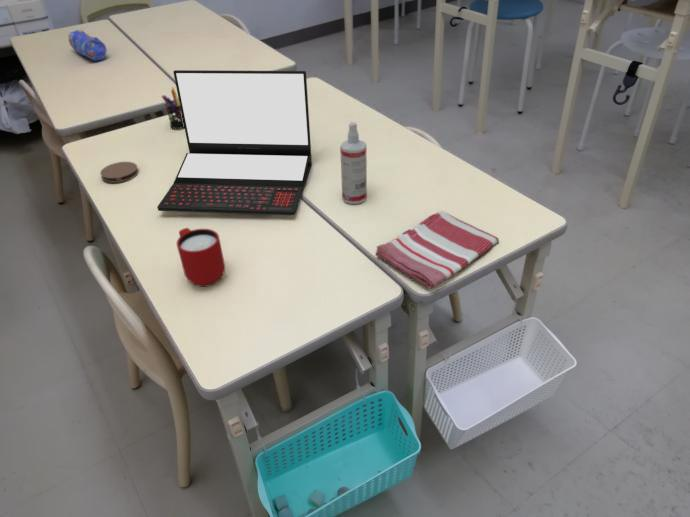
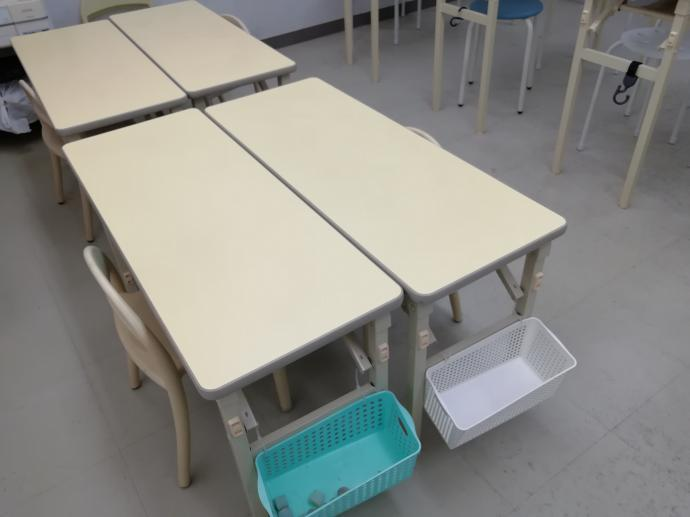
- coaster (119, 171)
- pencil case (86, 44)
- dish towel (437, 245)
- spray bottle (353, 162)
- pen holder (178, 106)
- laptop (232, 141)
- mug (199, 256)
